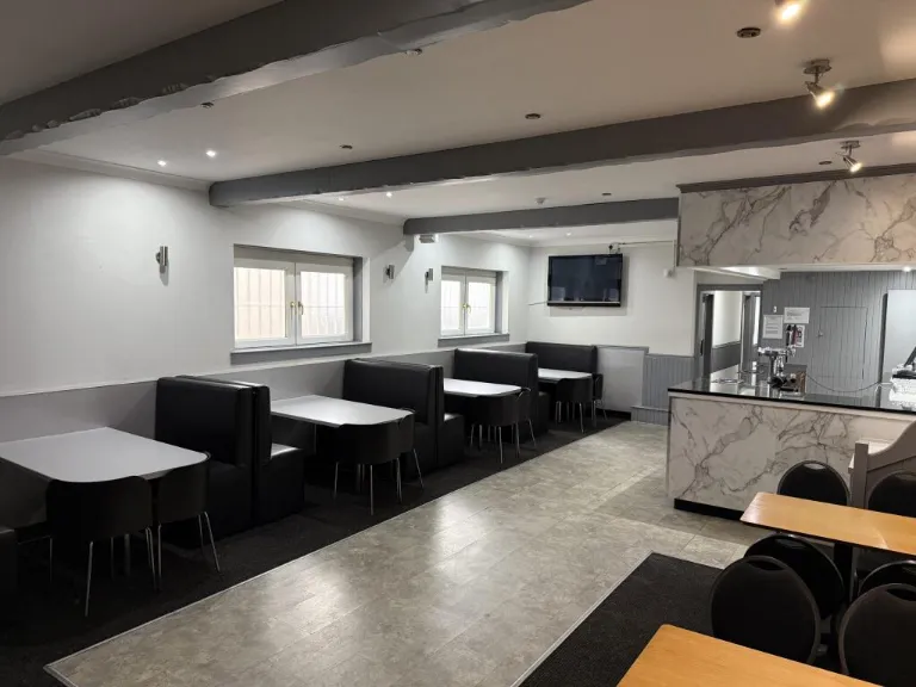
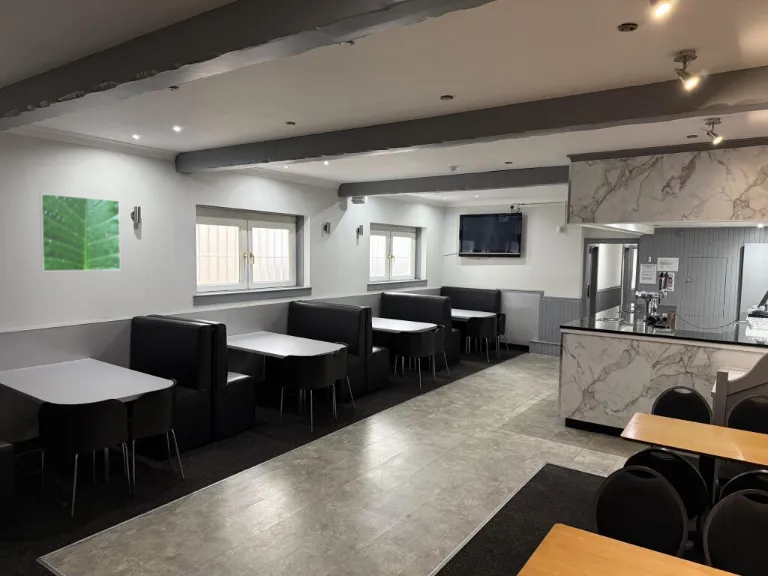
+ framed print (82, 234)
